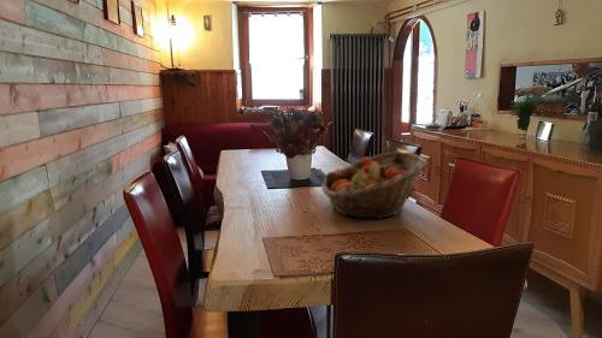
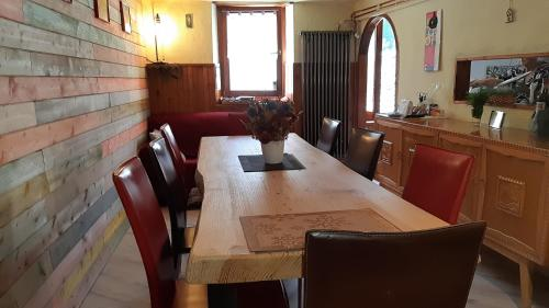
- fruit basket (371, 182)
